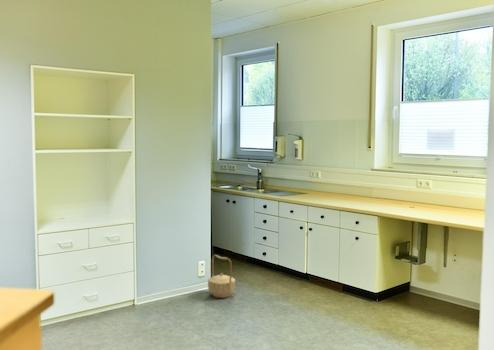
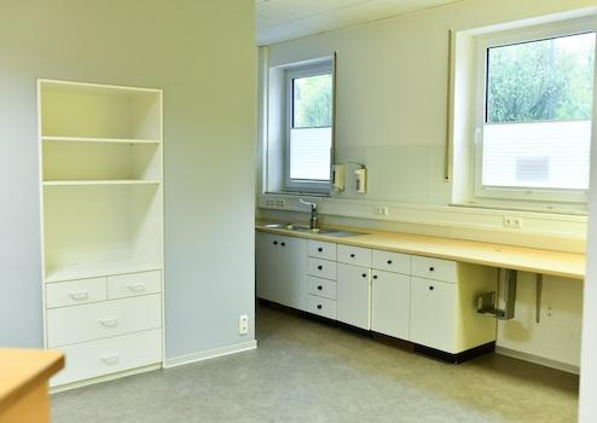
- basket (221, 275)
